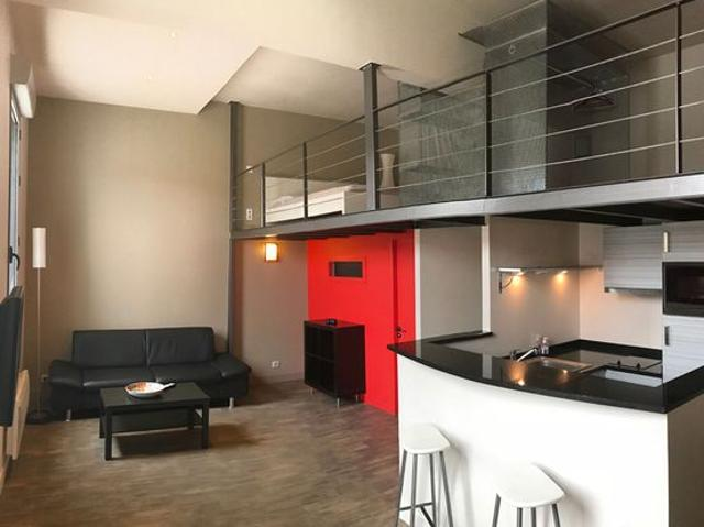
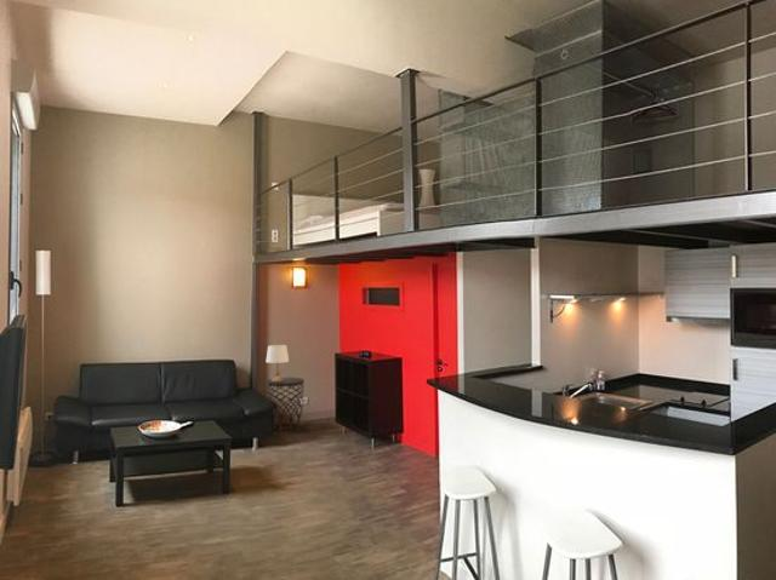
+ table lamp (276, 362)
+ side table (286, 403)
